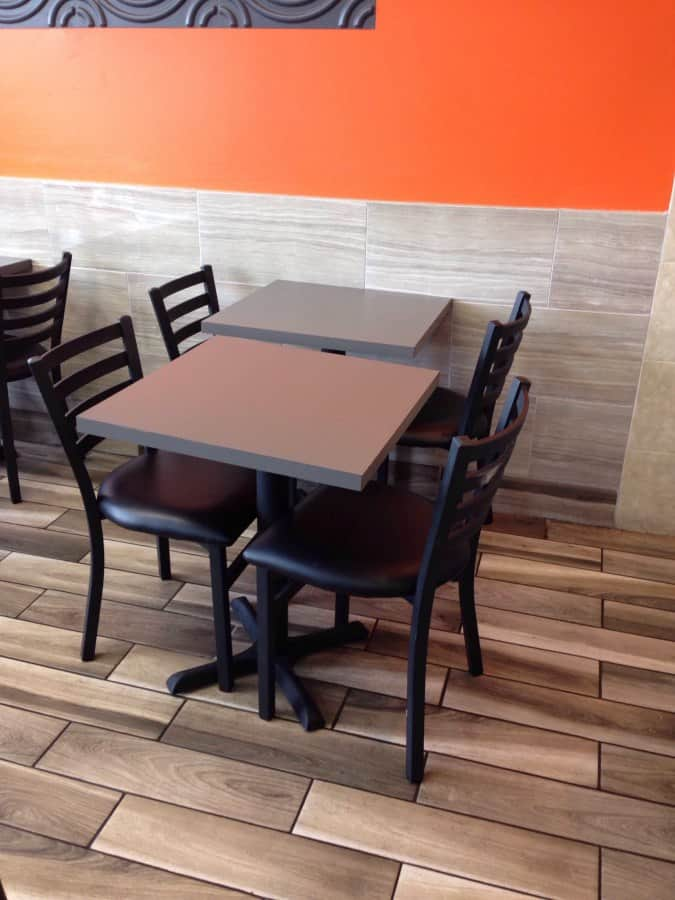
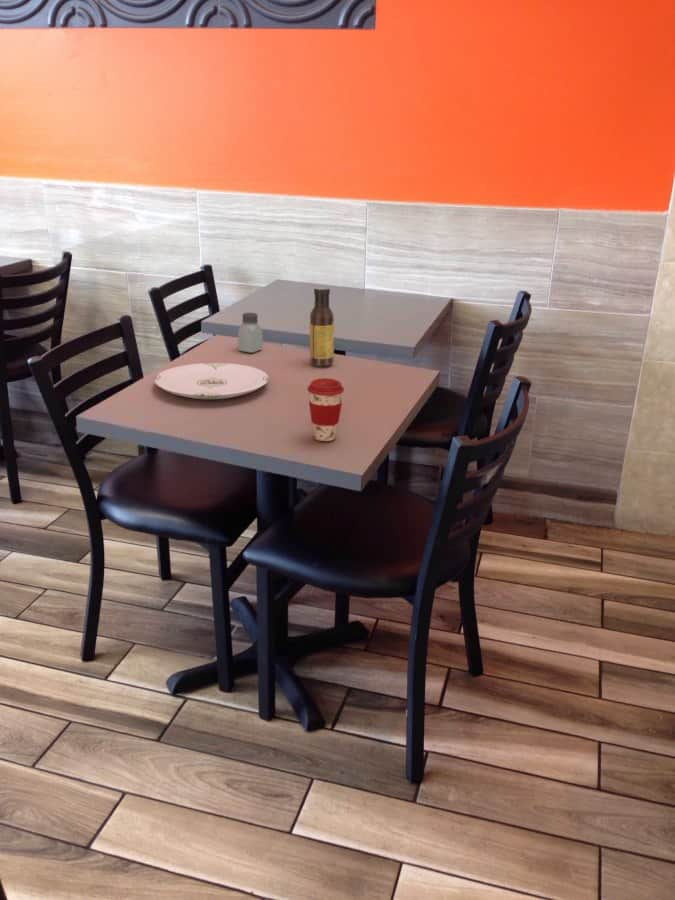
+ saltshaker (250, 332)
+ sauce bottle (322, 326)
+ plate (212, 382)
+ coffee cup (325, 410)
